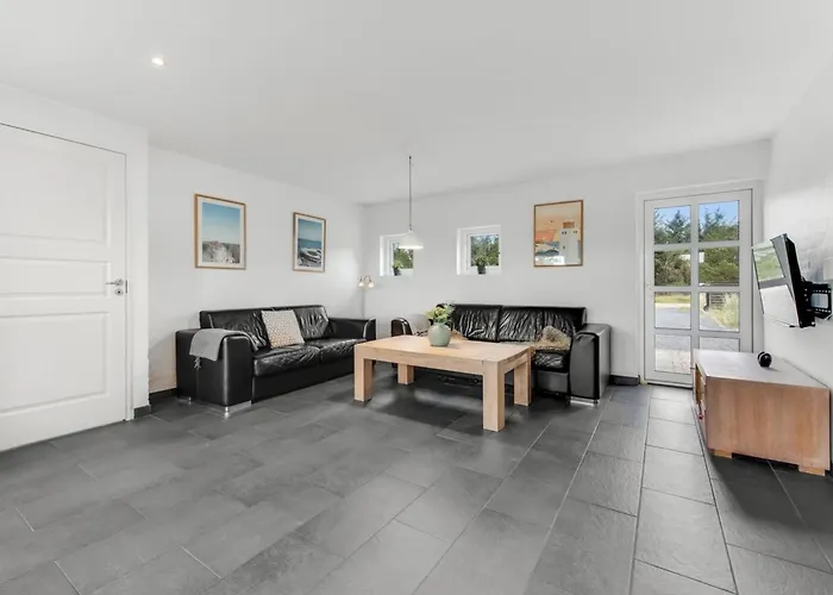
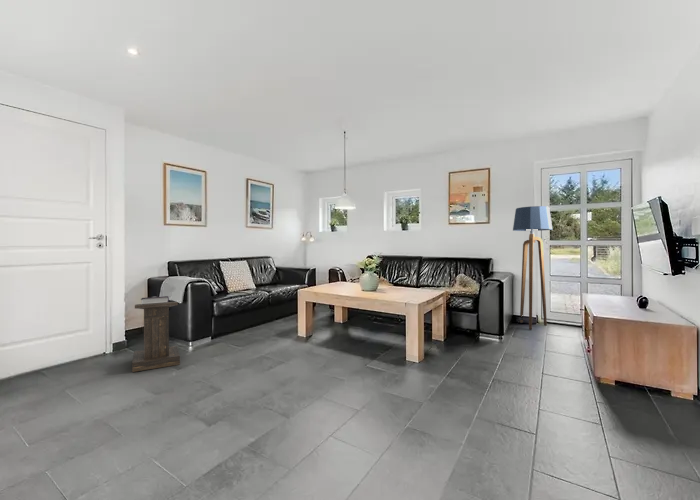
+ floor lamp (532, 267)
+ lectern (156, 329)
